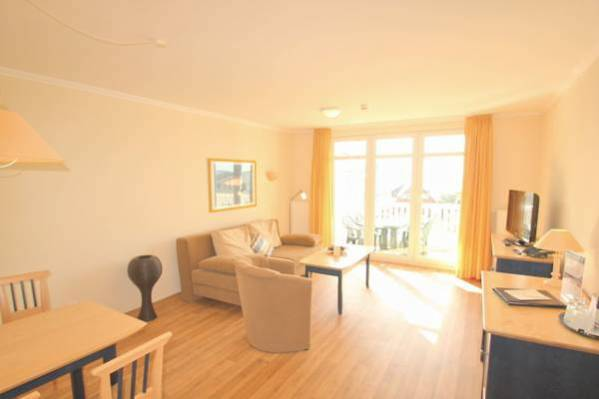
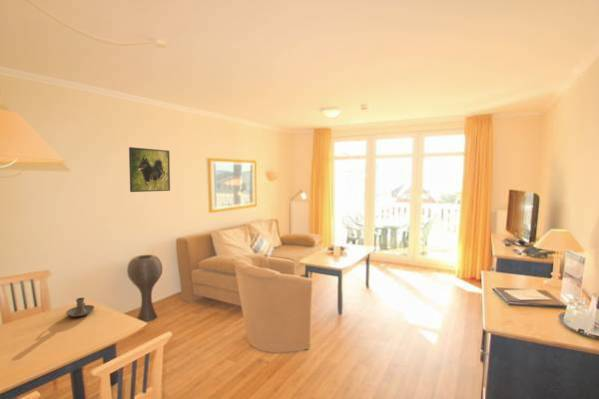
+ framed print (150, 170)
+ candle holder (80, 305)
